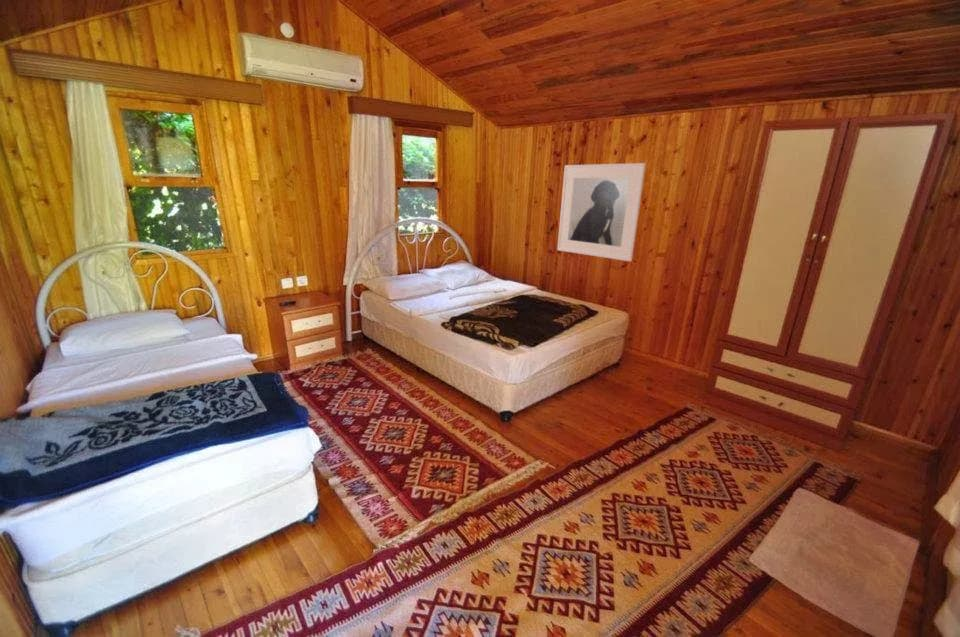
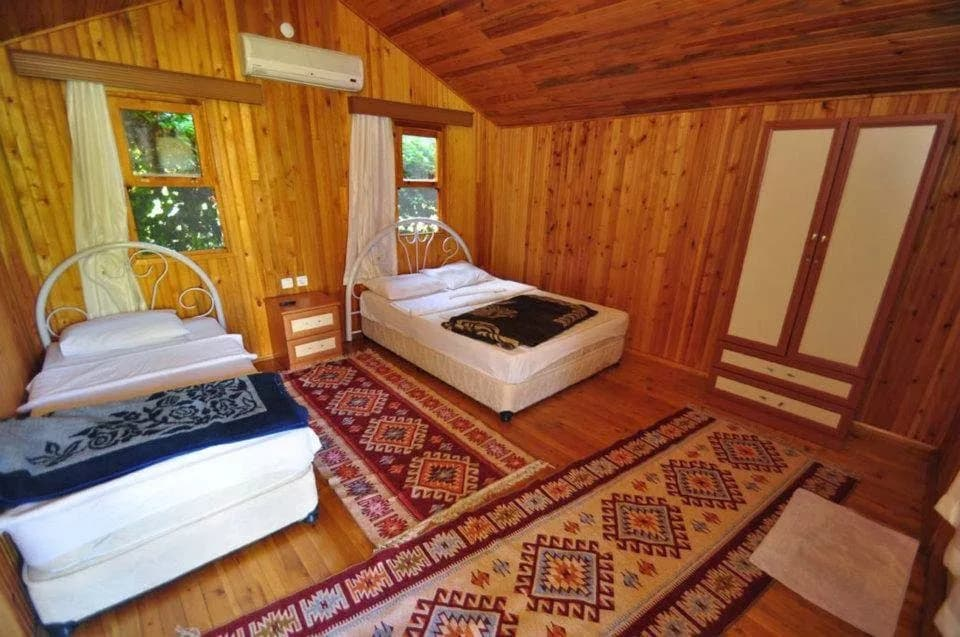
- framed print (596, 211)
